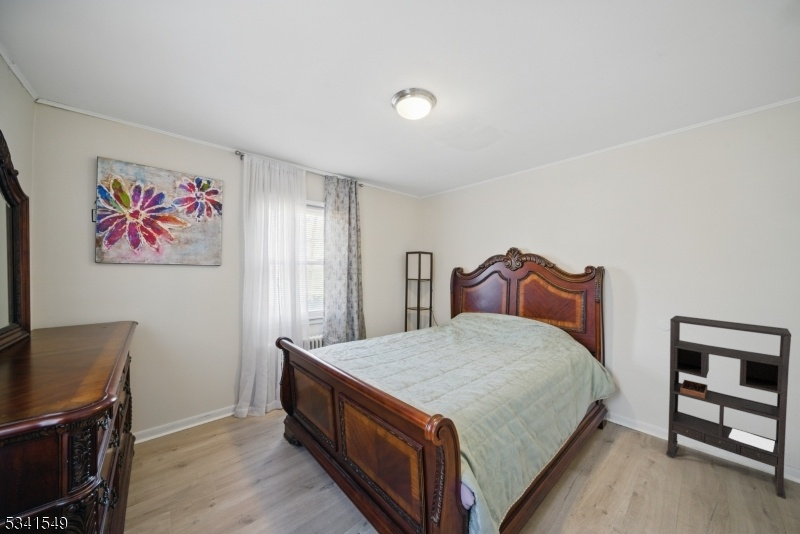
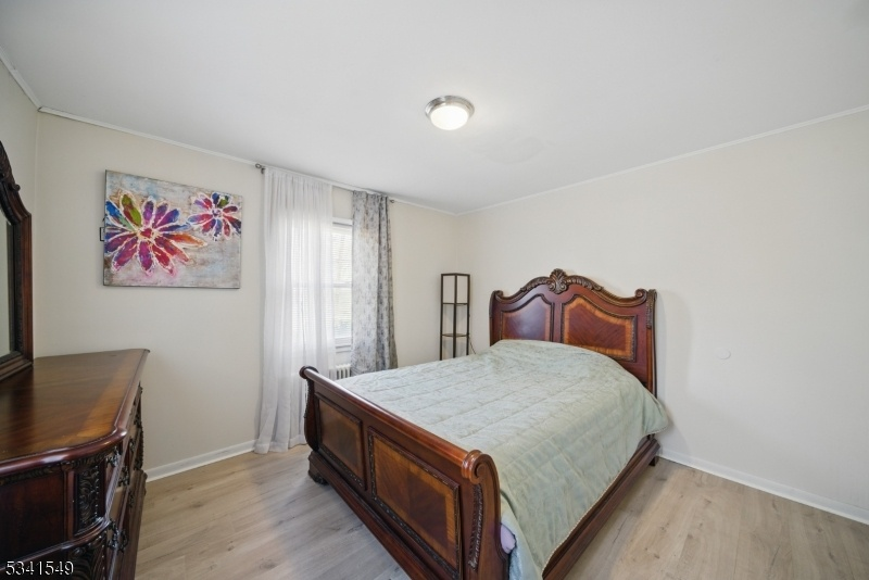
- bookshelf (722, 395)
